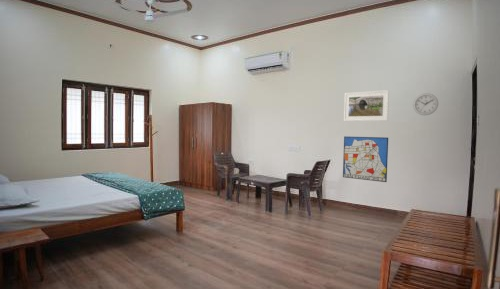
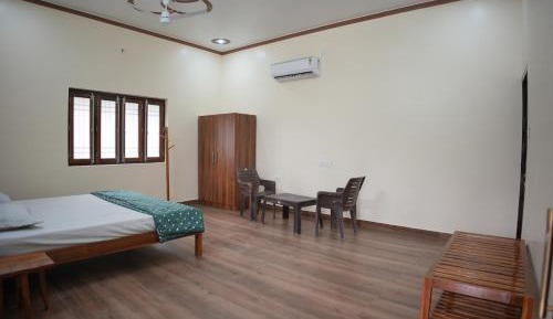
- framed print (365, 106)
- wall clock (425, 104)
- wall art (364, 158)
